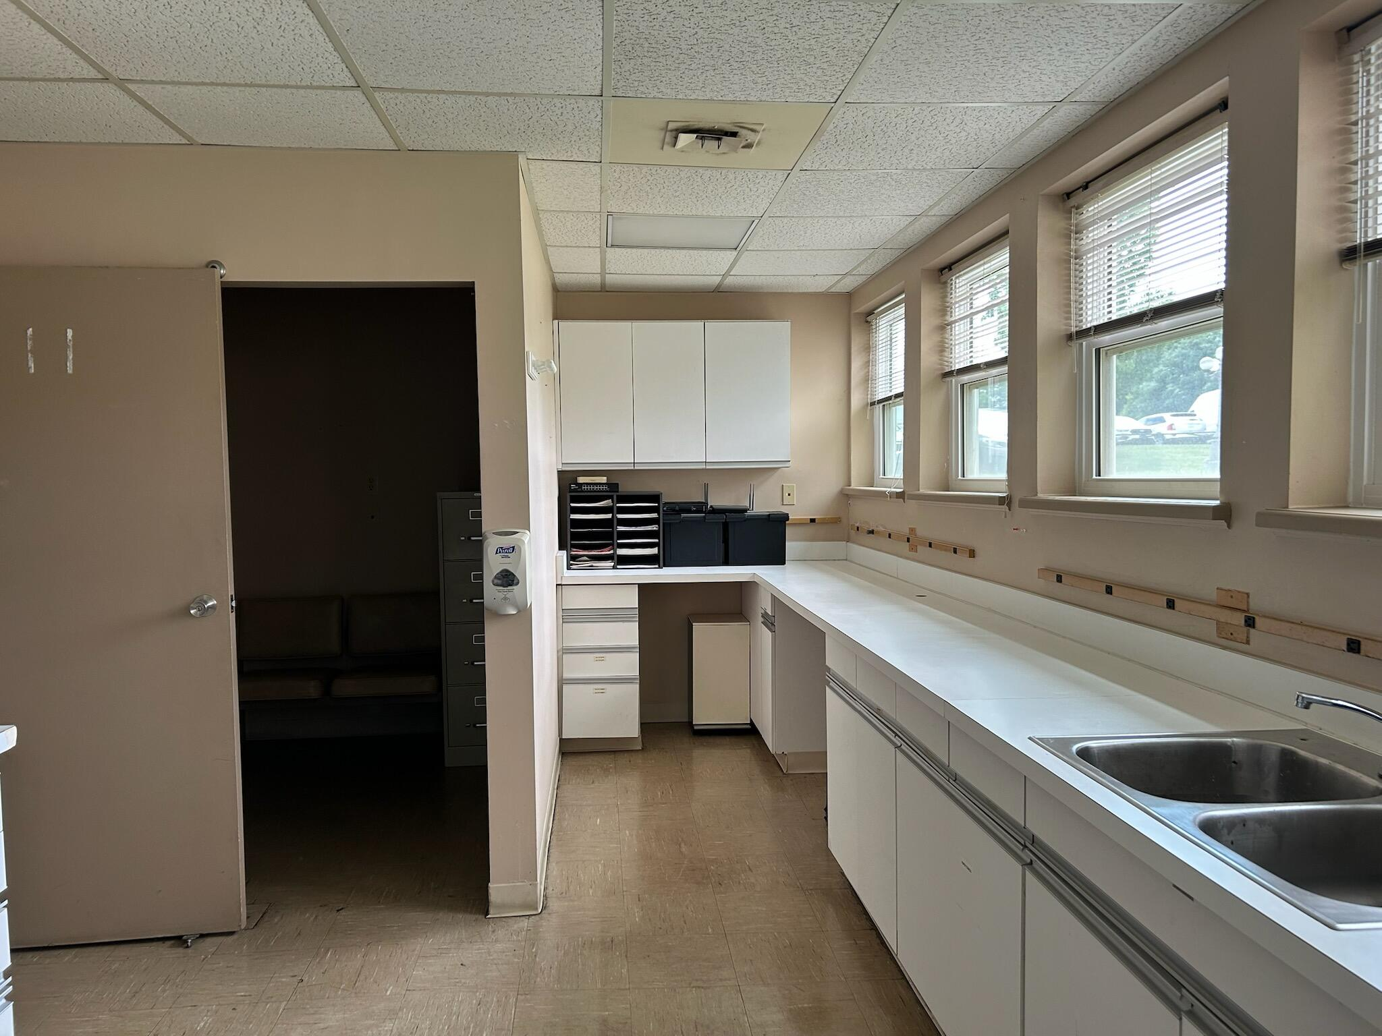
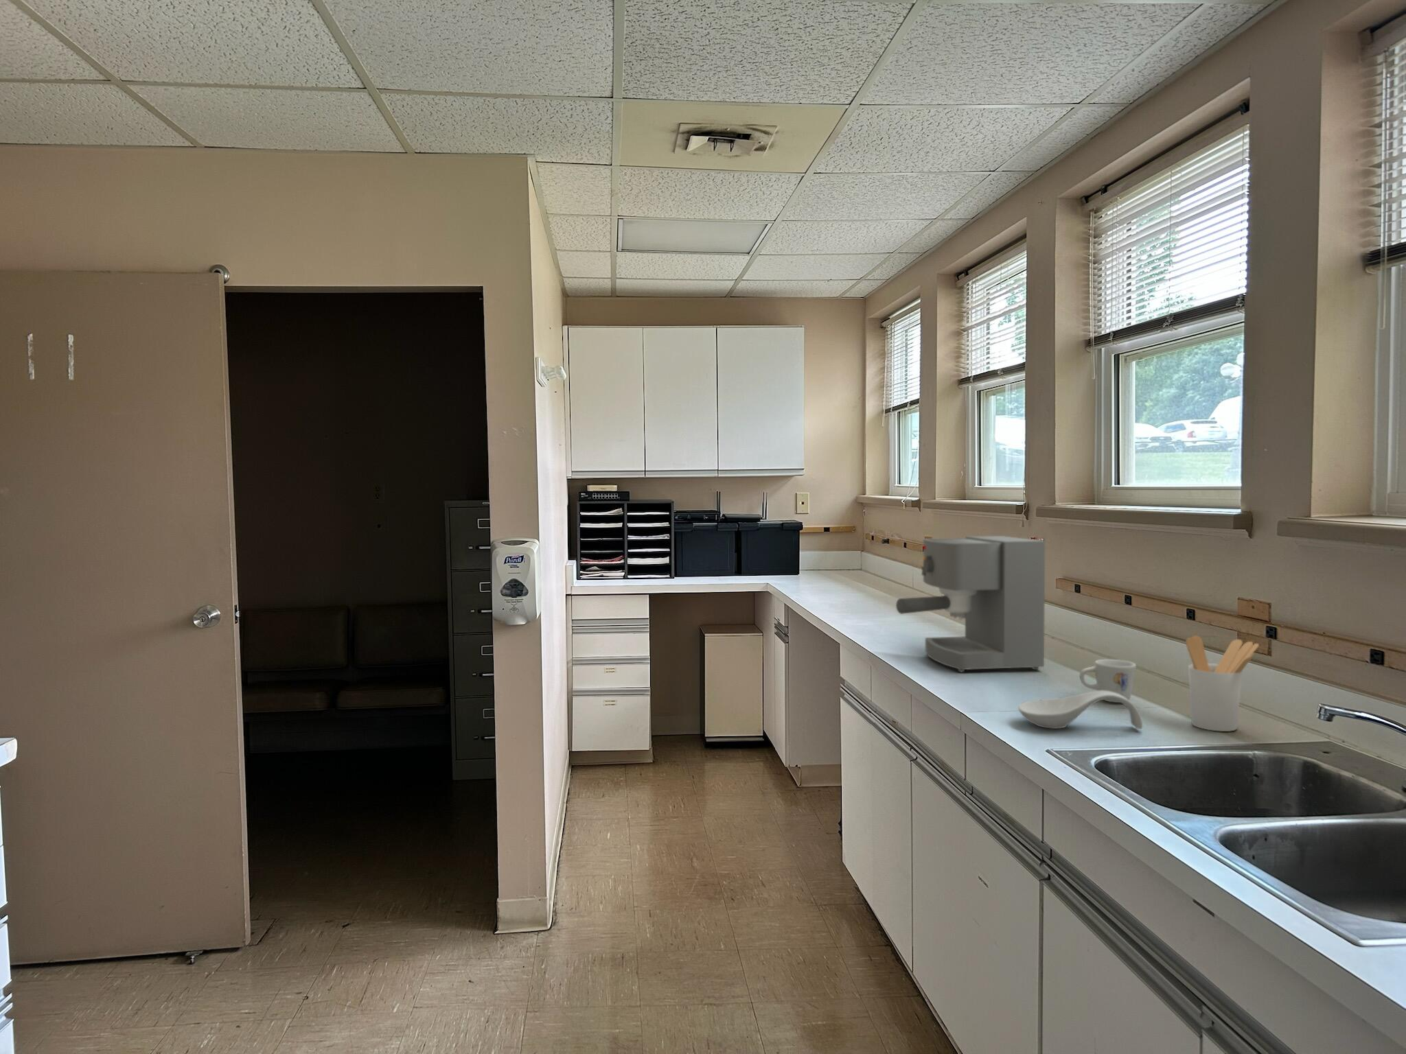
+ spoon rest (1078, 709)
+ utensil holder (1223, 681)
+ coffee maker (978, 601)
+ mug (1107, 681)
